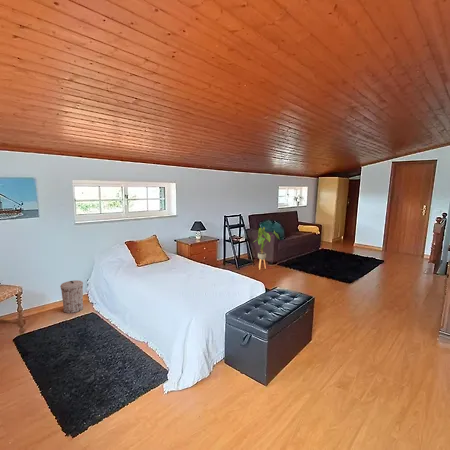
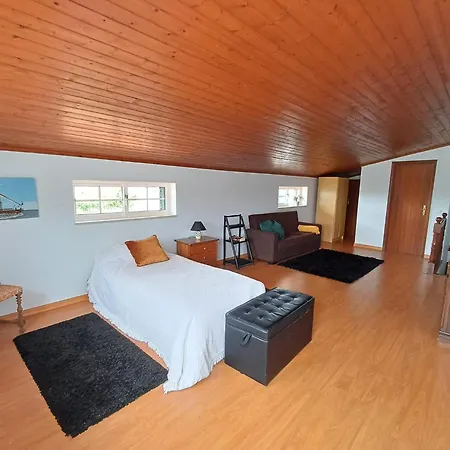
- house plant (262, 247)
- trash can (72, 295)
